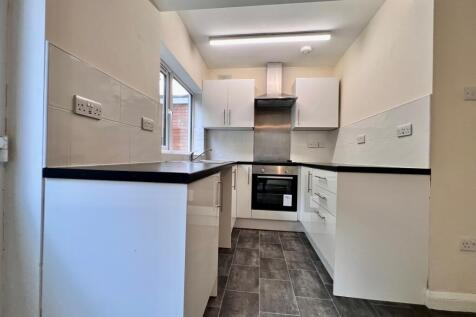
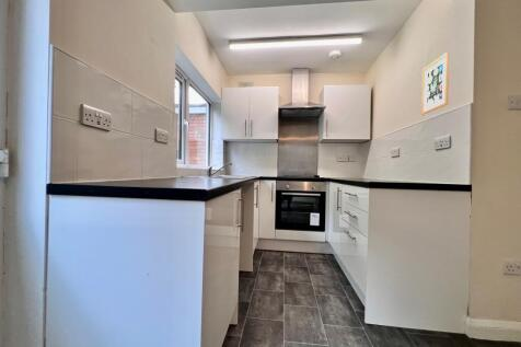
+ wall art (433, 85)
